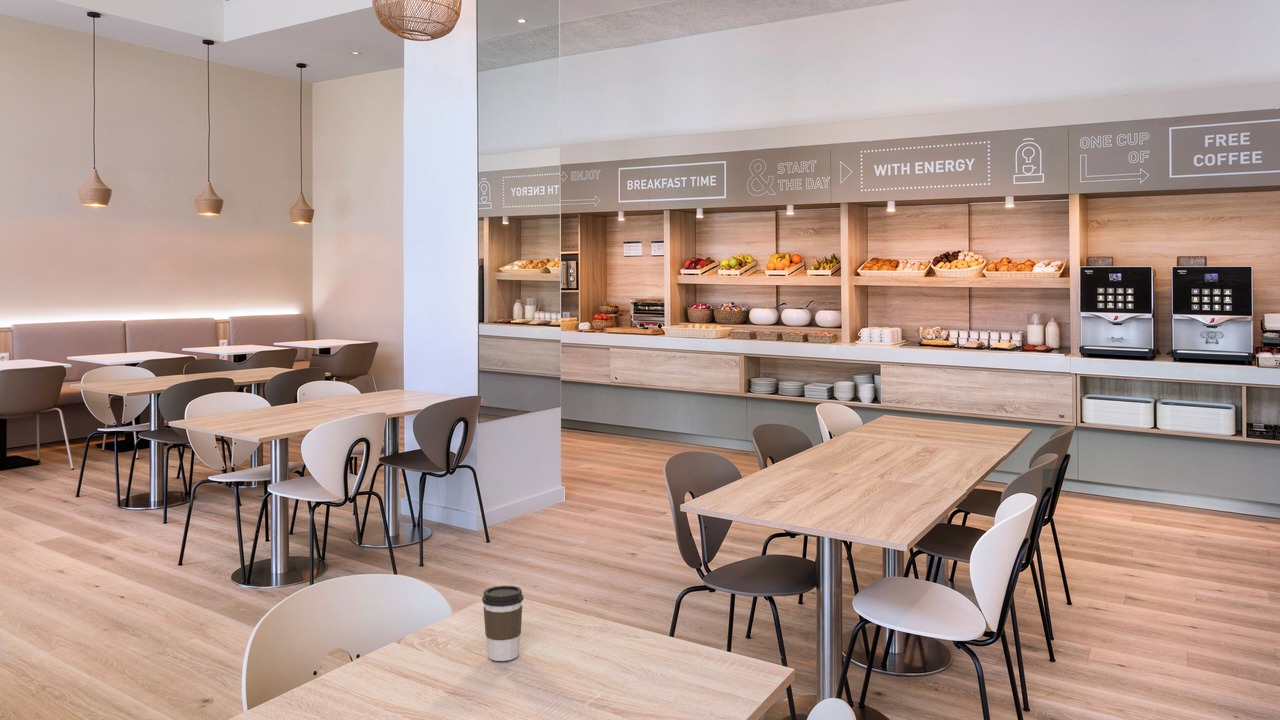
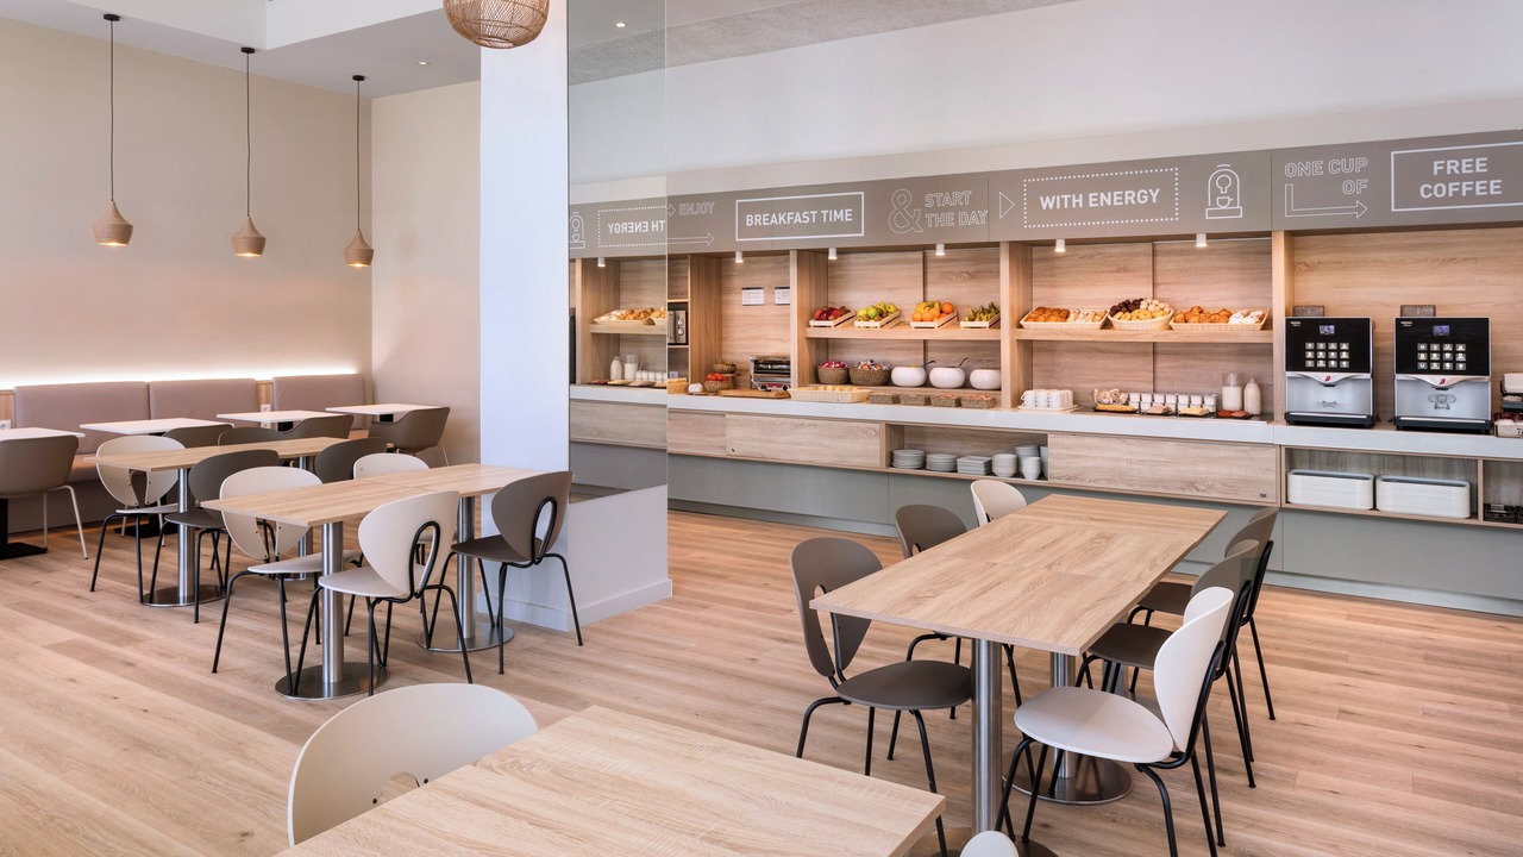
- coffee cup (503, 623)
